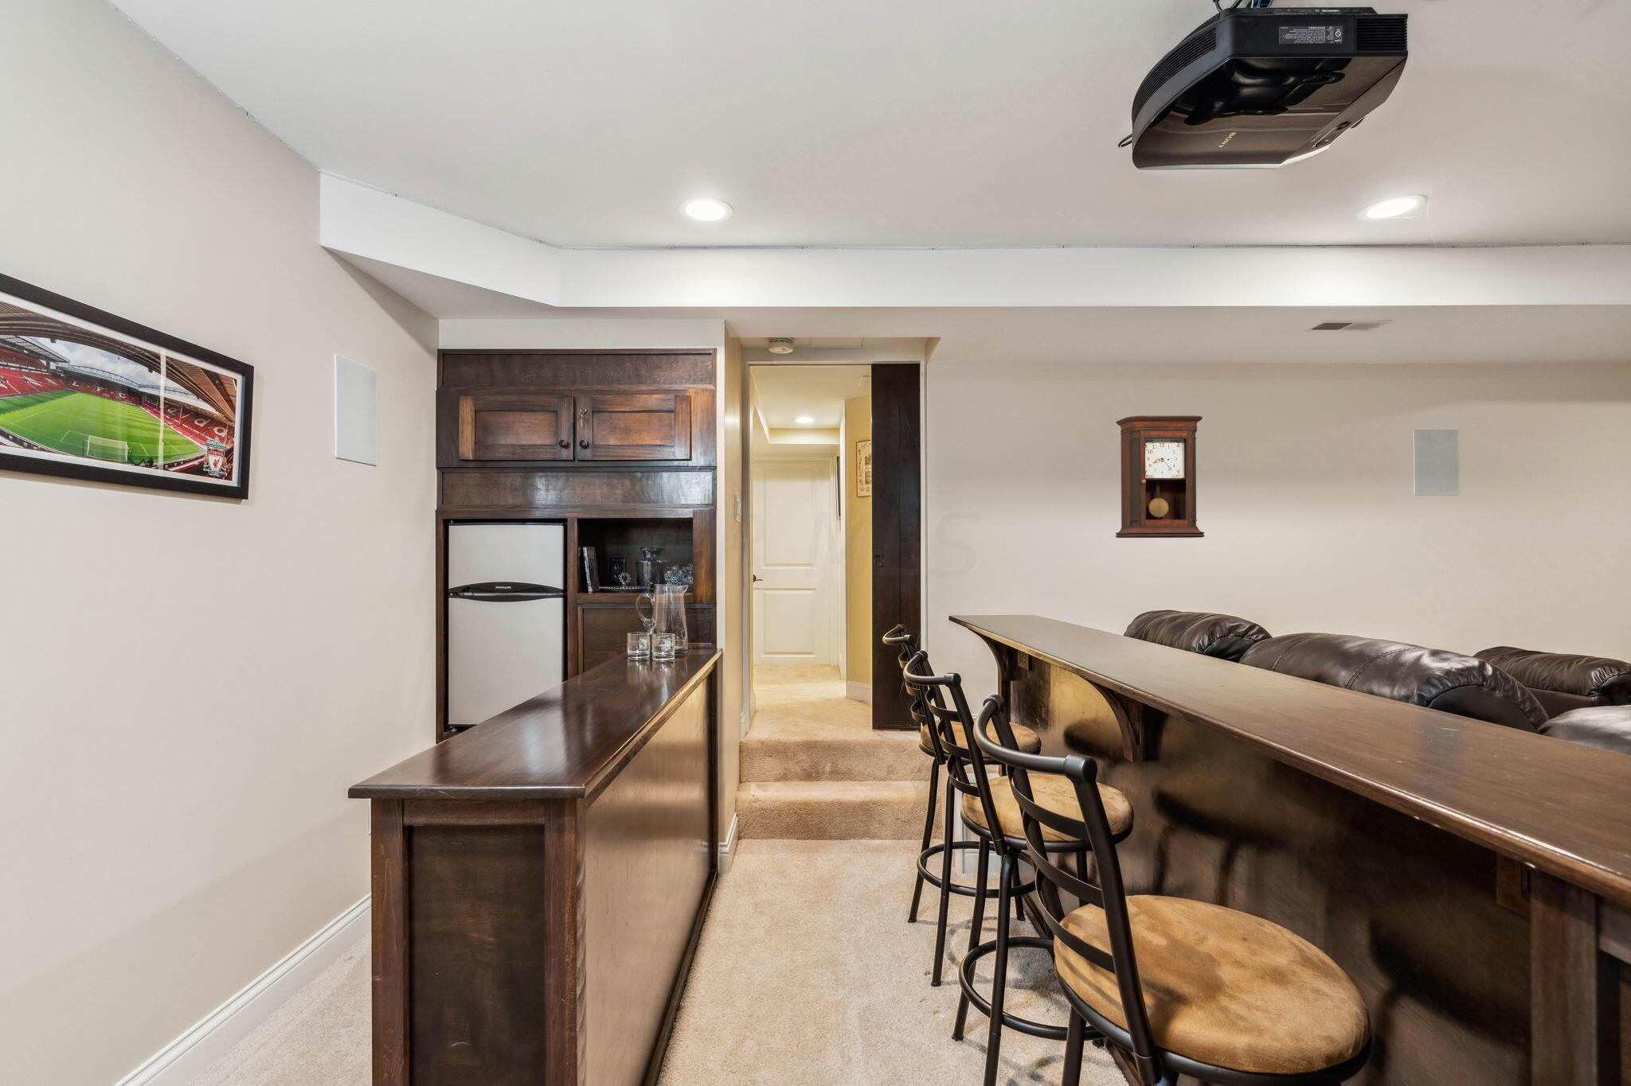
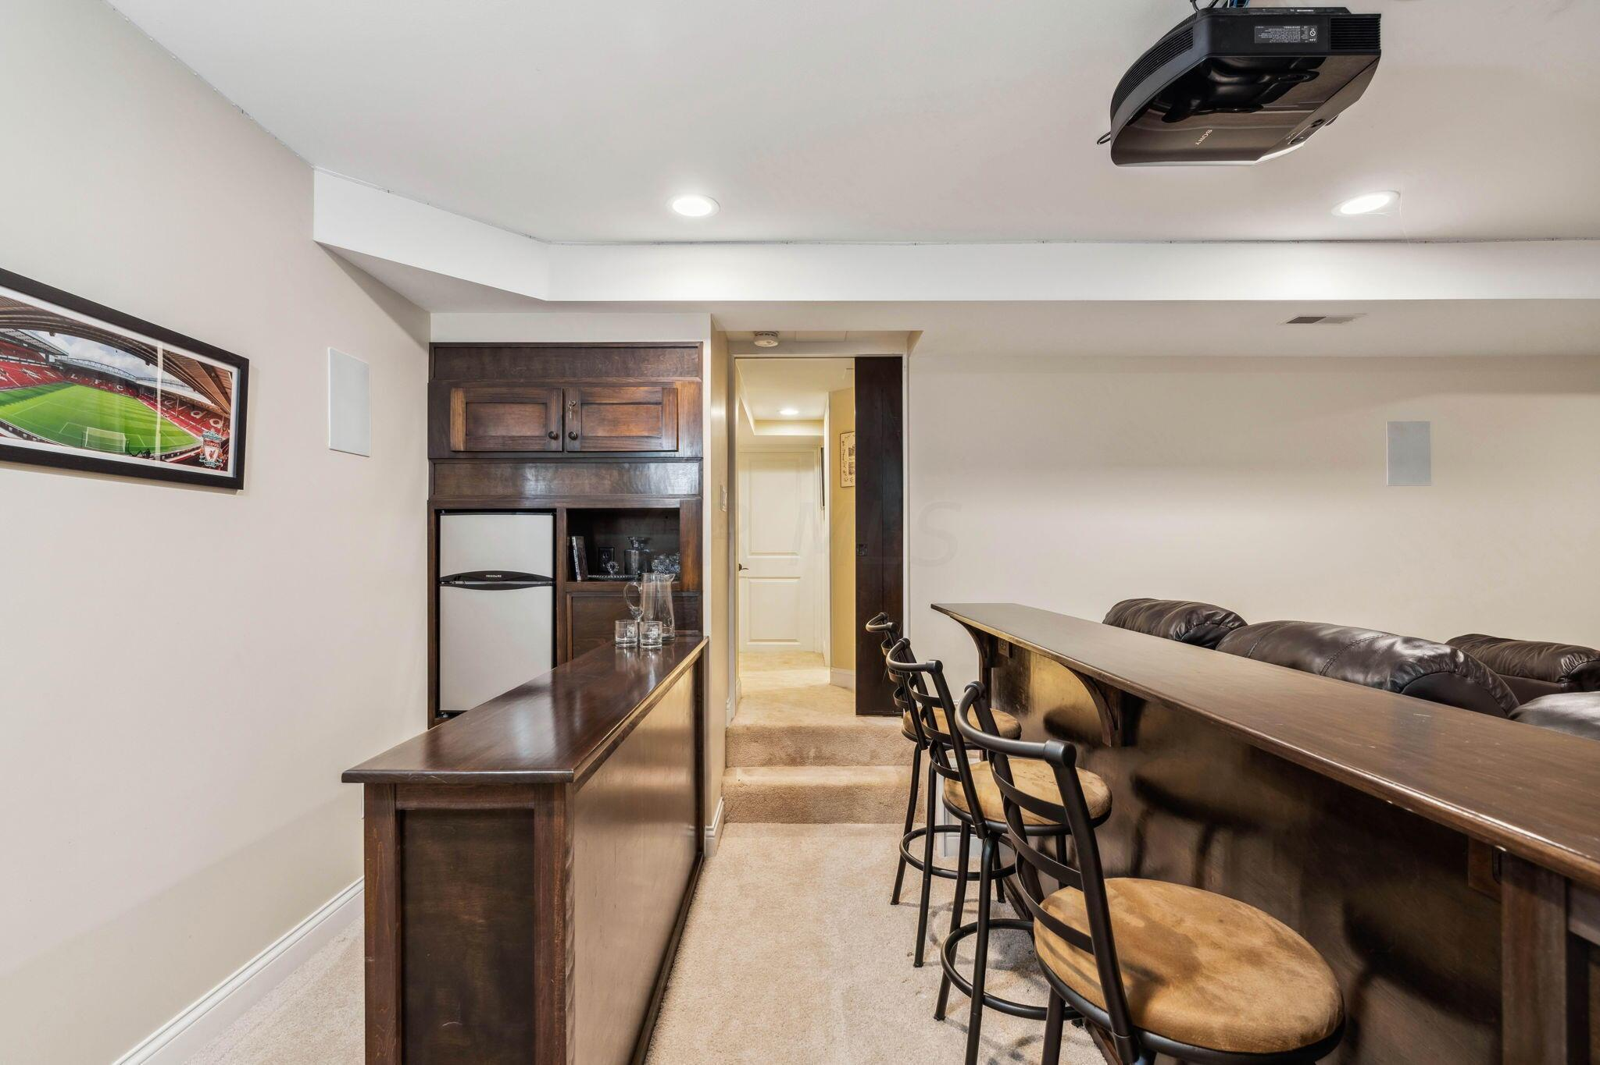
- pendulum clock (1162, 478)
